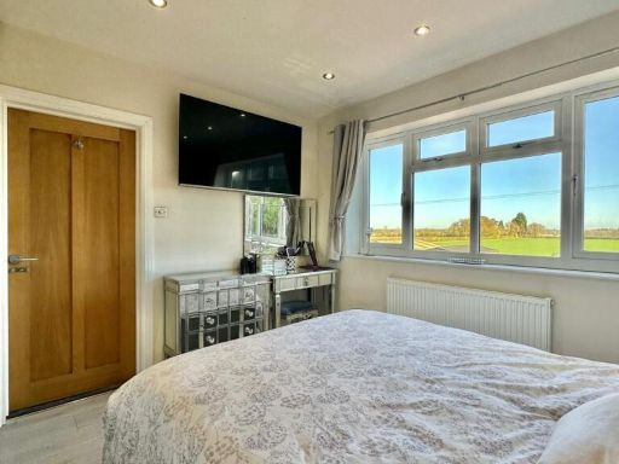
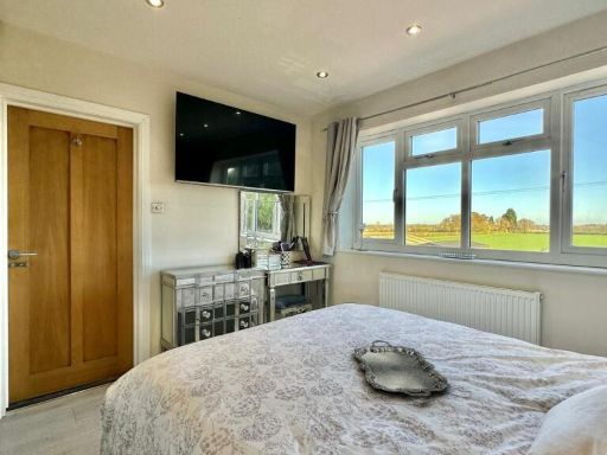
+ serving tray (396, 365)
